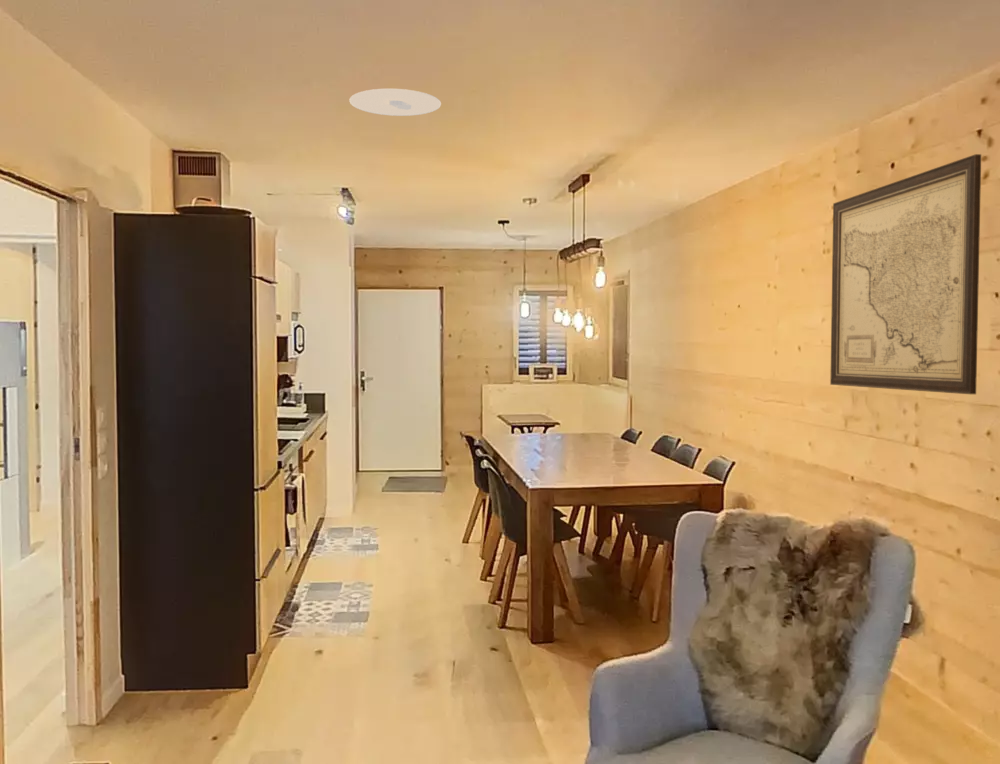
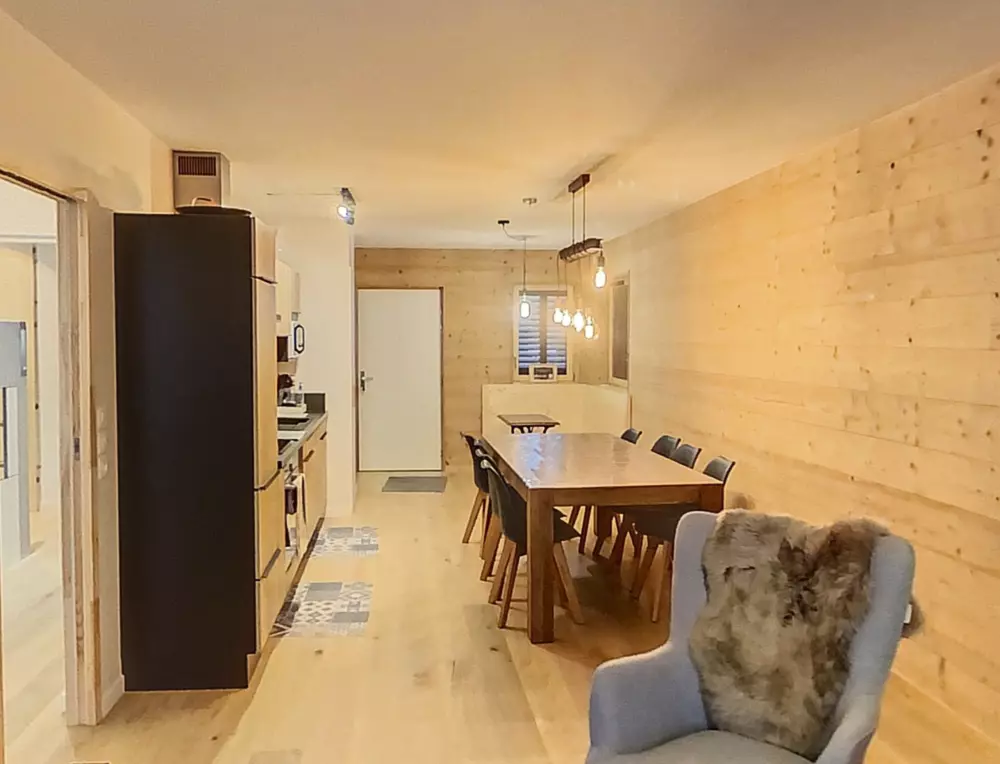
- wall art (895, 285)
- recessed light (395, 98)
